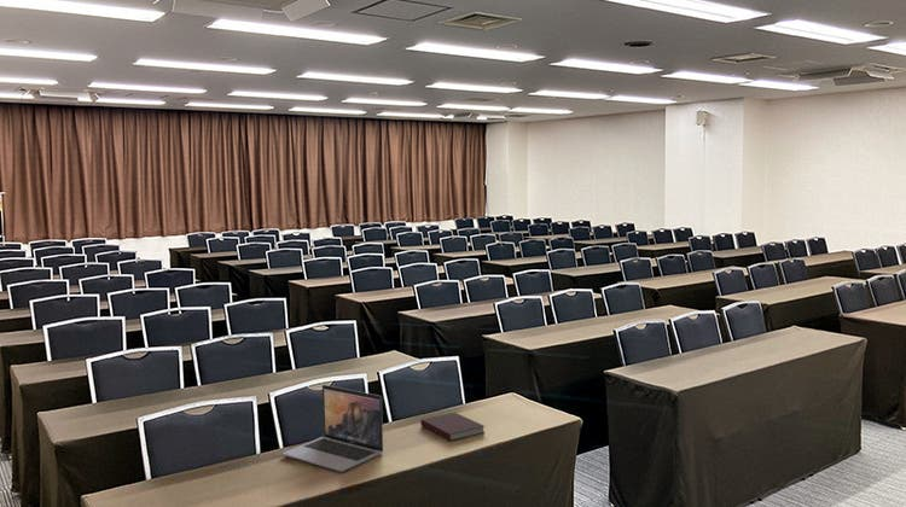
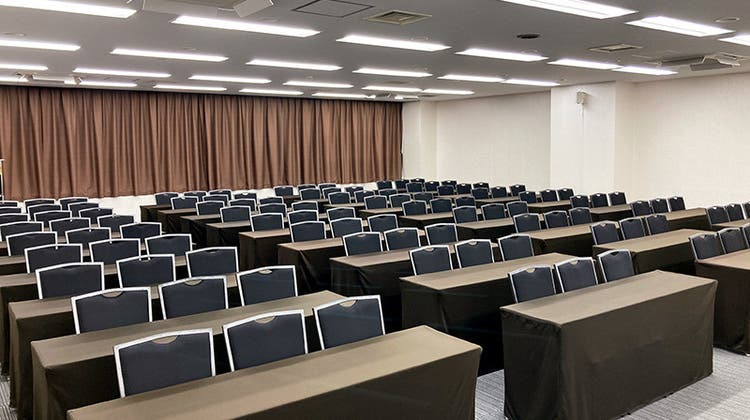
- laptop (331, 425)
- notebook (452, 425)
